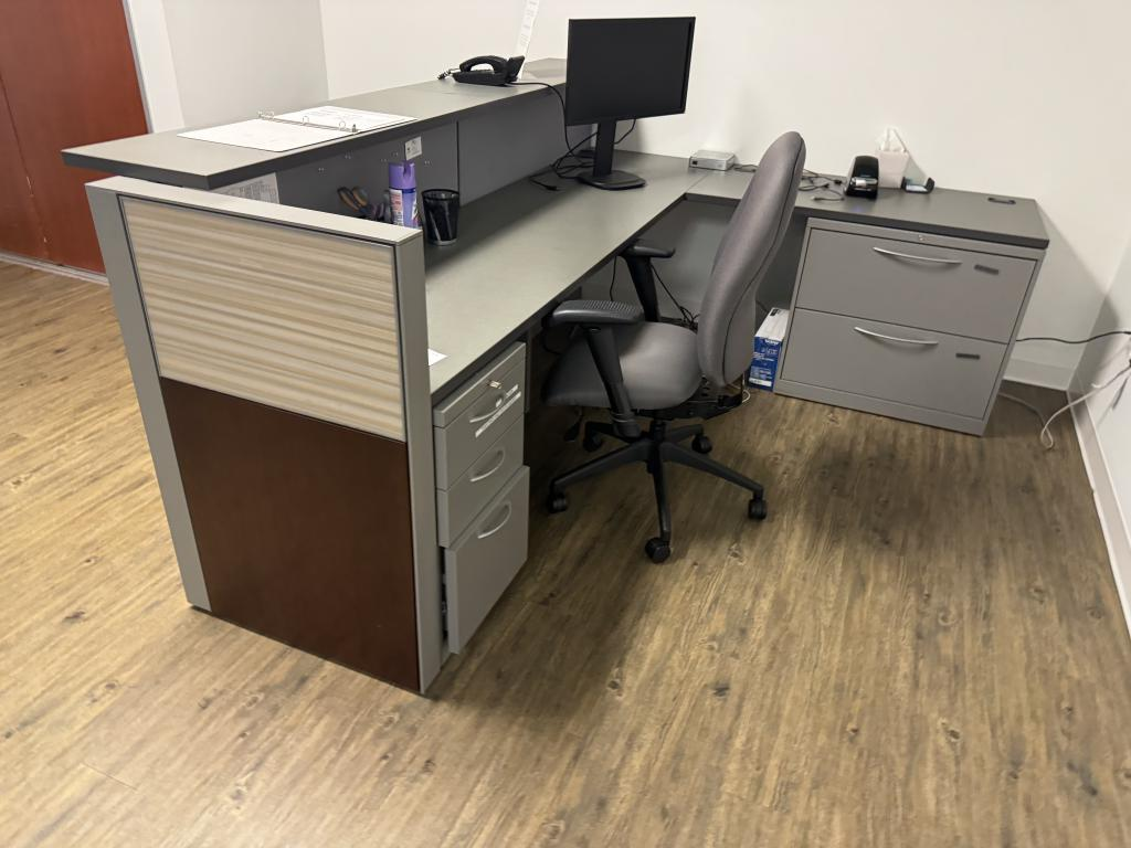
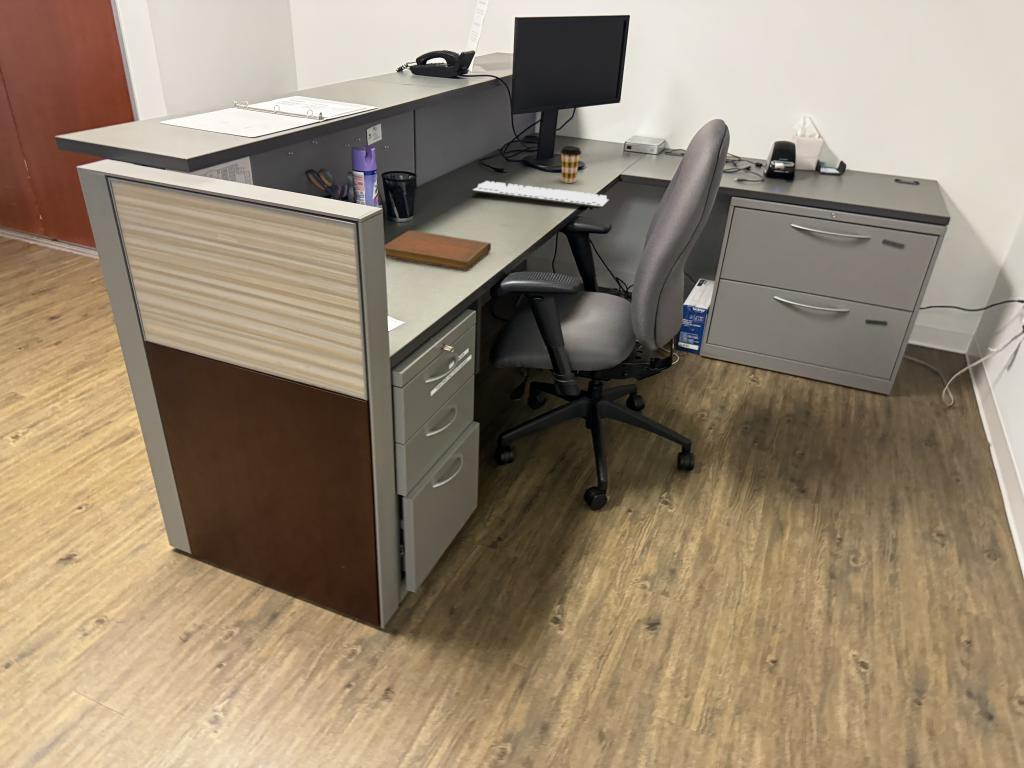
+ notebook (437, 249)
+ keyboard (540, 193)
+ coffee cup (569, 164)
